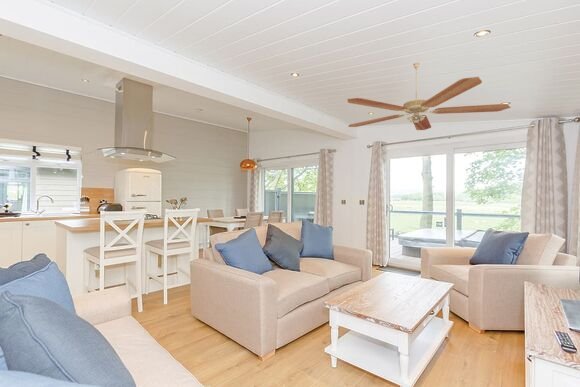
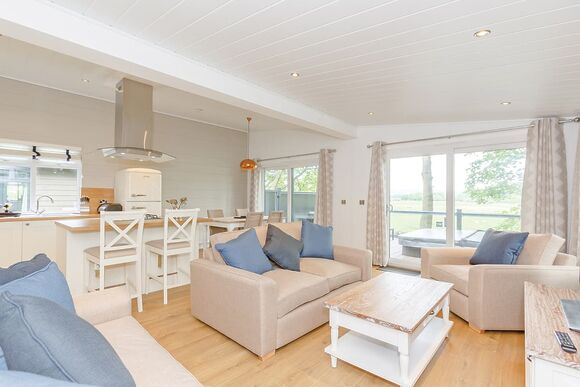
- ceiling fan (416, 94)
